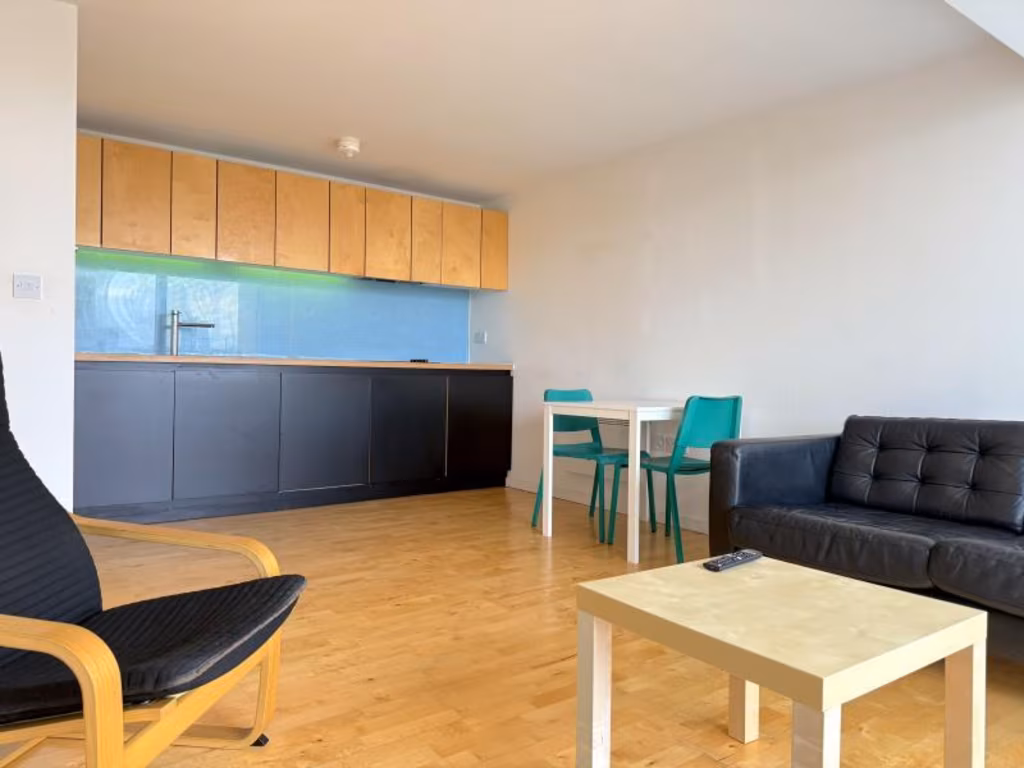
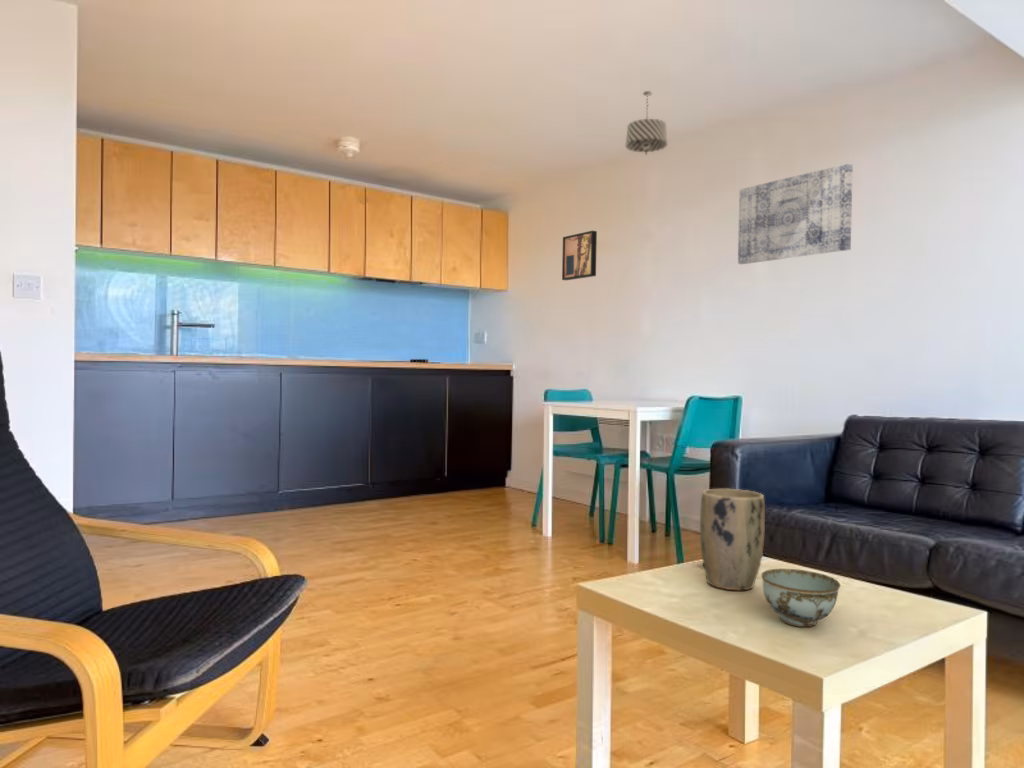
+ wall art (791, 217)
+ plant pot (731, 538)
+ pendant light (646, 123)
+ wall art (579, 256)
+ bowl (799, 599)
